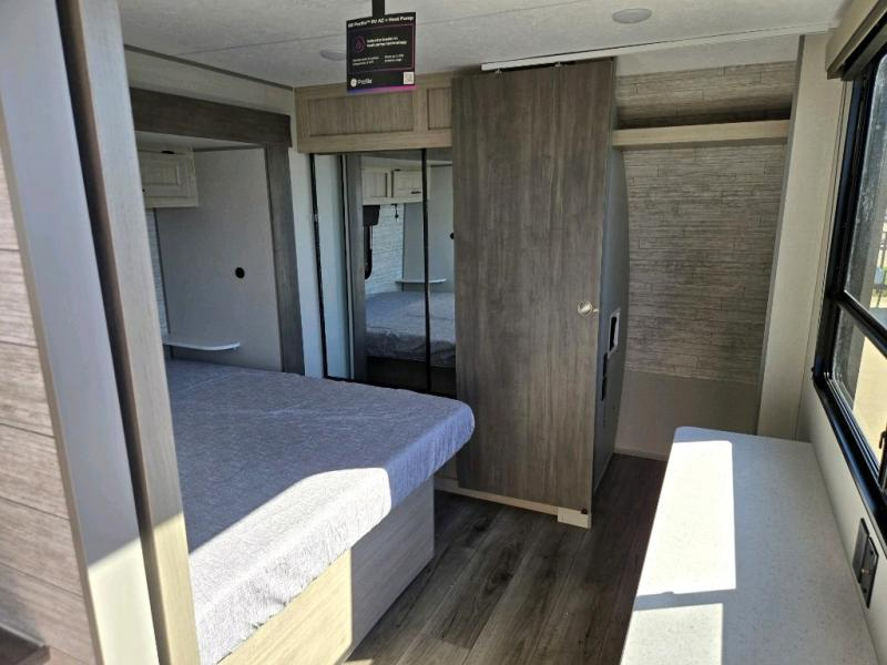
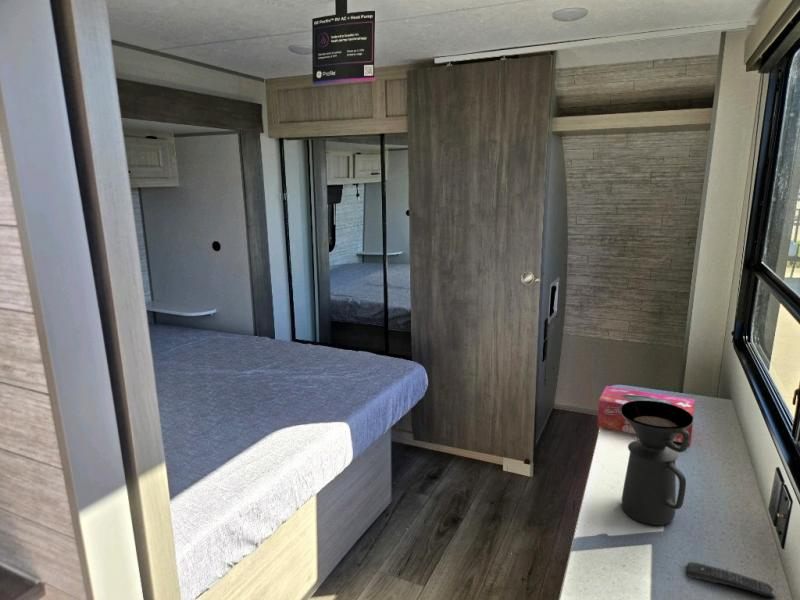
+ coffee maker (651, 463)
+ tissue box (650, 400)
+ remote control (731, 579)
